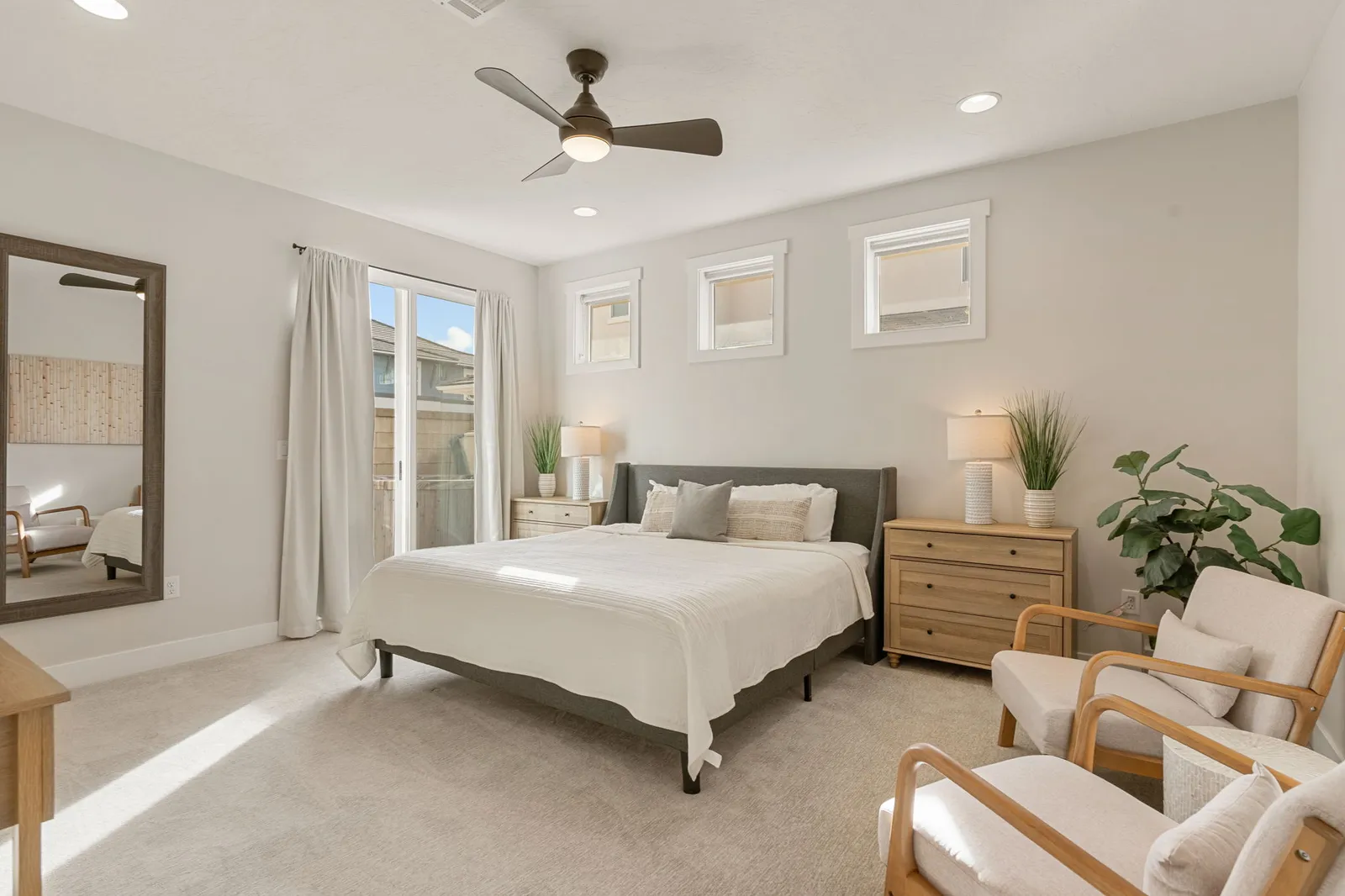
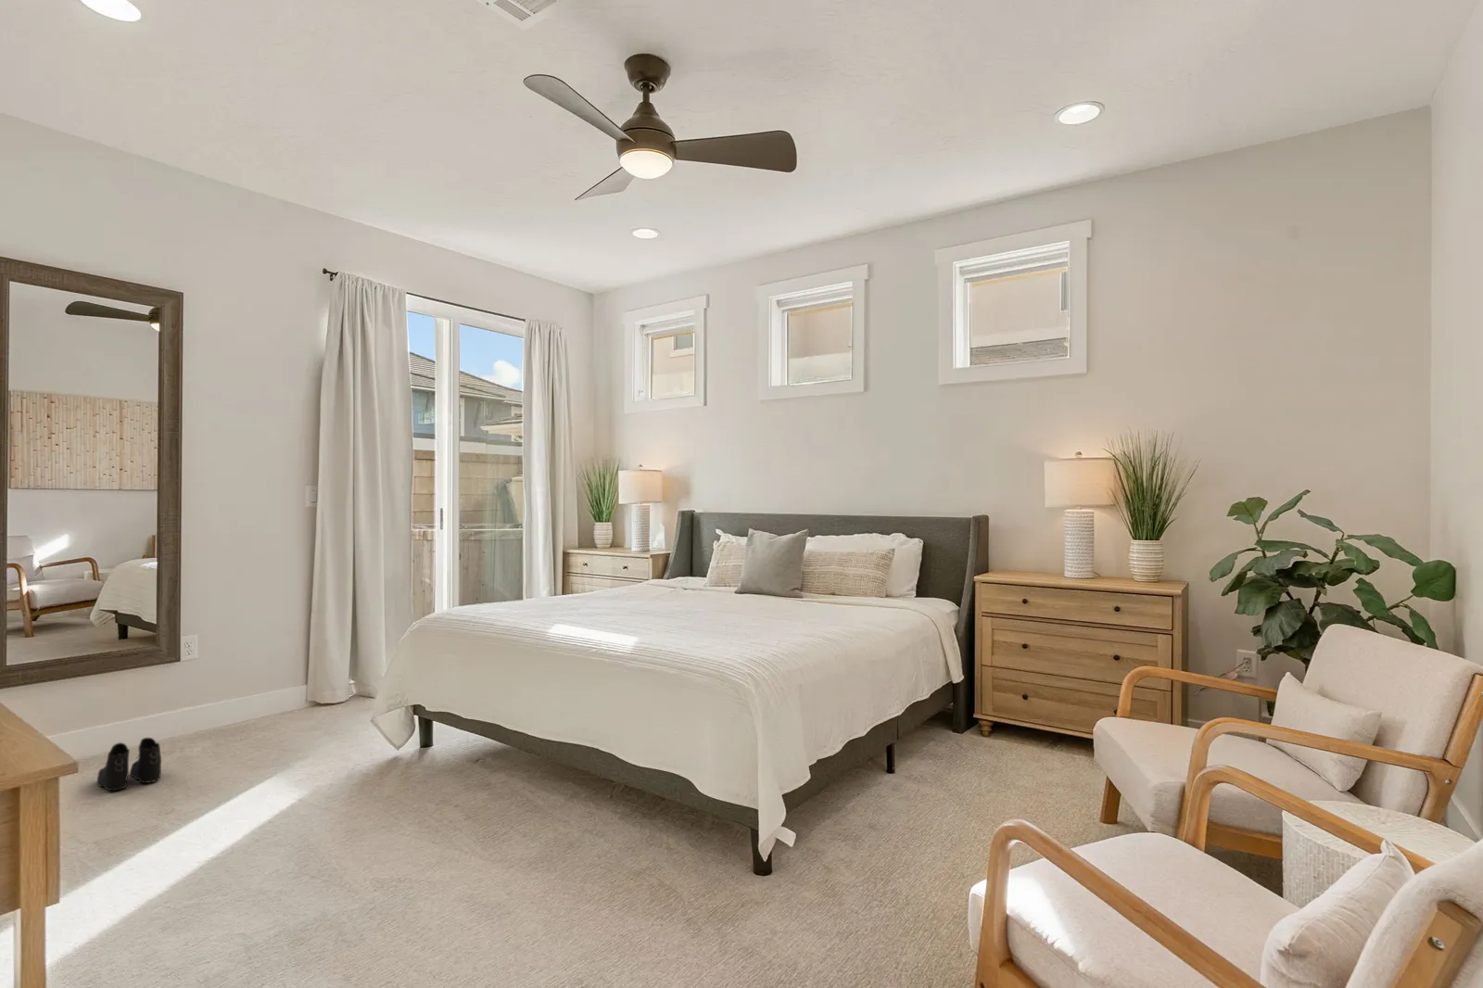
+ boots (128, 760)
